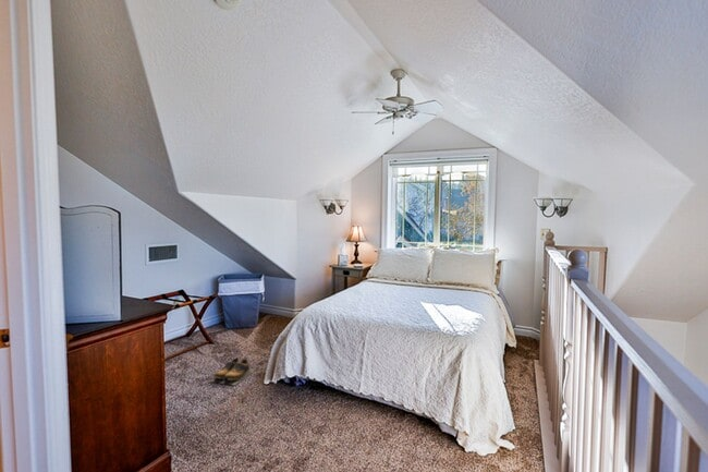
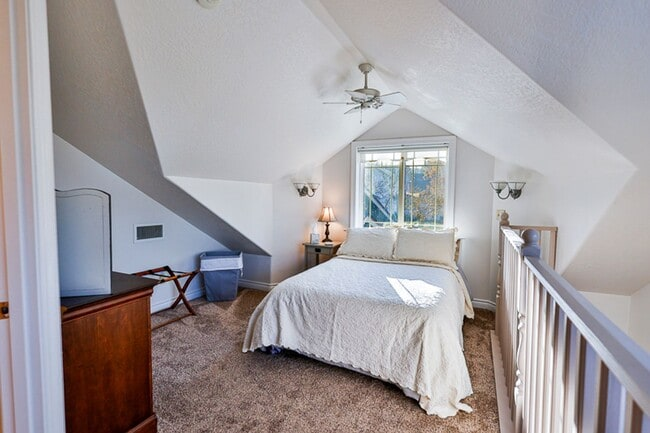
- shoes (233, 368)
